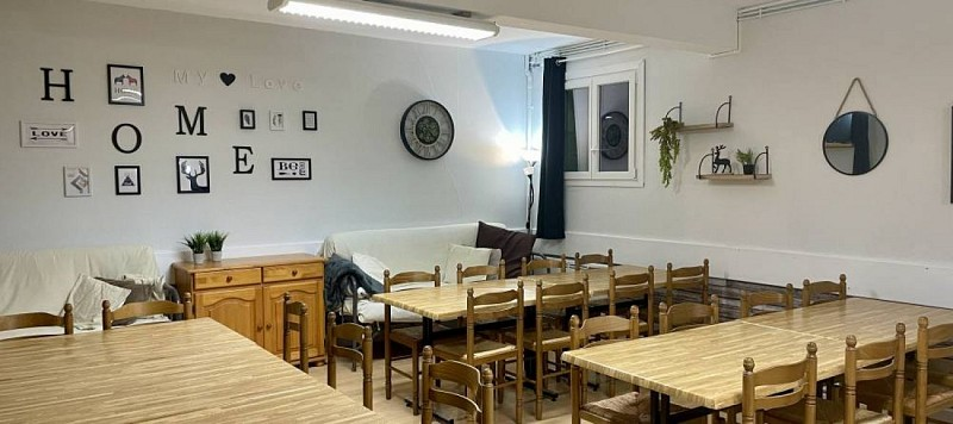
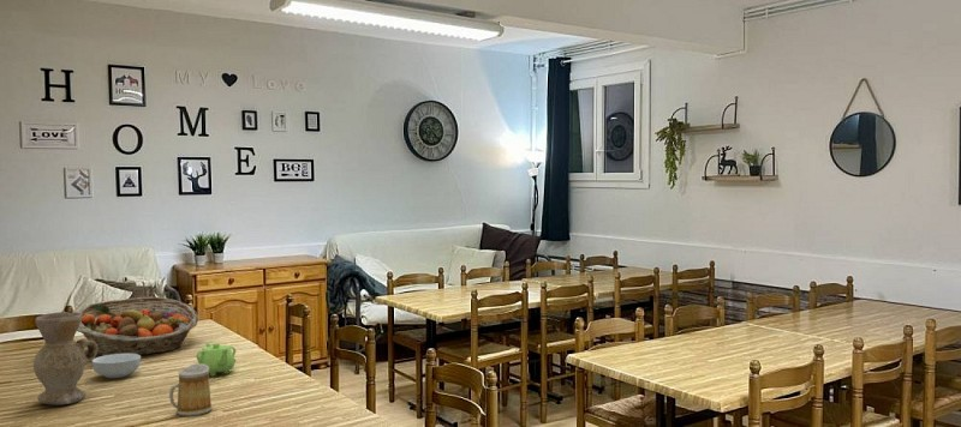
+ mug (191, 389)
+ cereal bowl (117, 366)
+ fruit basket (138, 325)
+ teapot (216, 357)
+ vase (66, 356)
